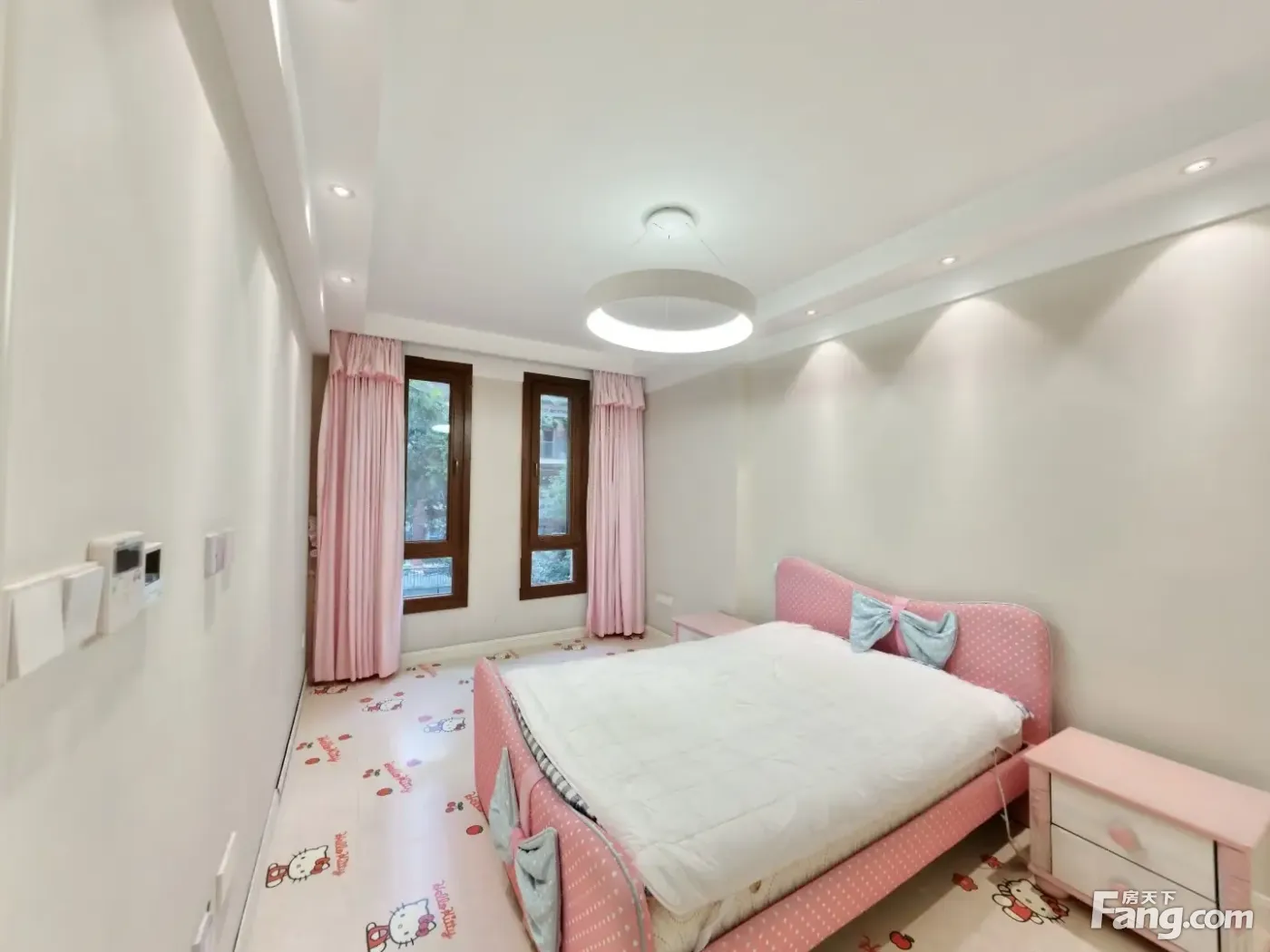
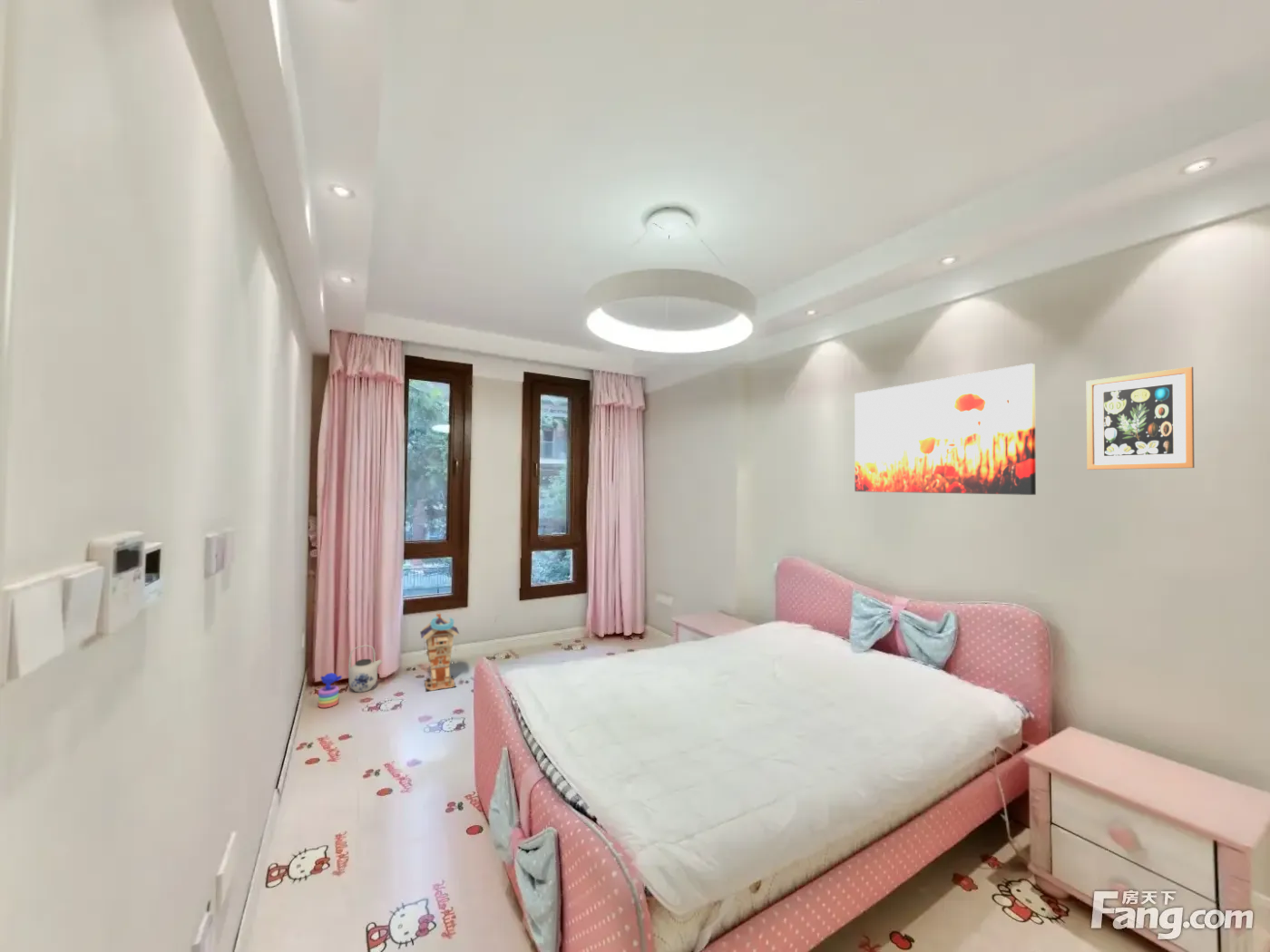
+ wall art (1137, 421)
+ teapot (366, 666)
+ toy house (439, 646)
+ stacking toy (329, 688)
+ wall art (932, 436)
